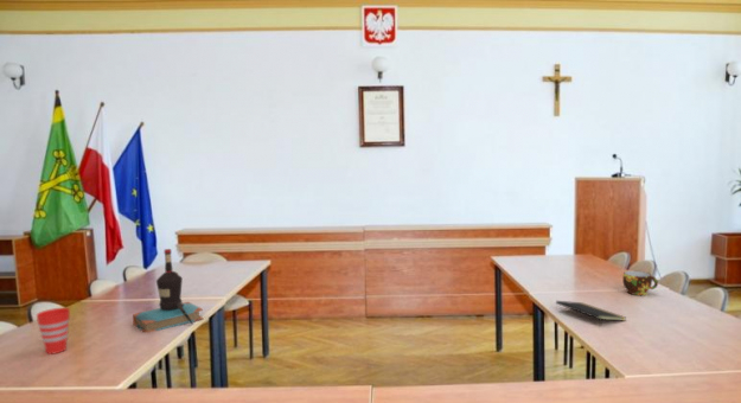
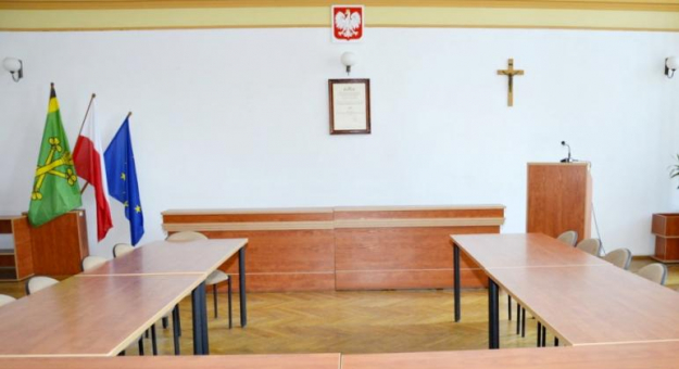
- cup (638, 283)
- cup (55, 331)
- bottle (167, 287)
- notepad (589, 309)
